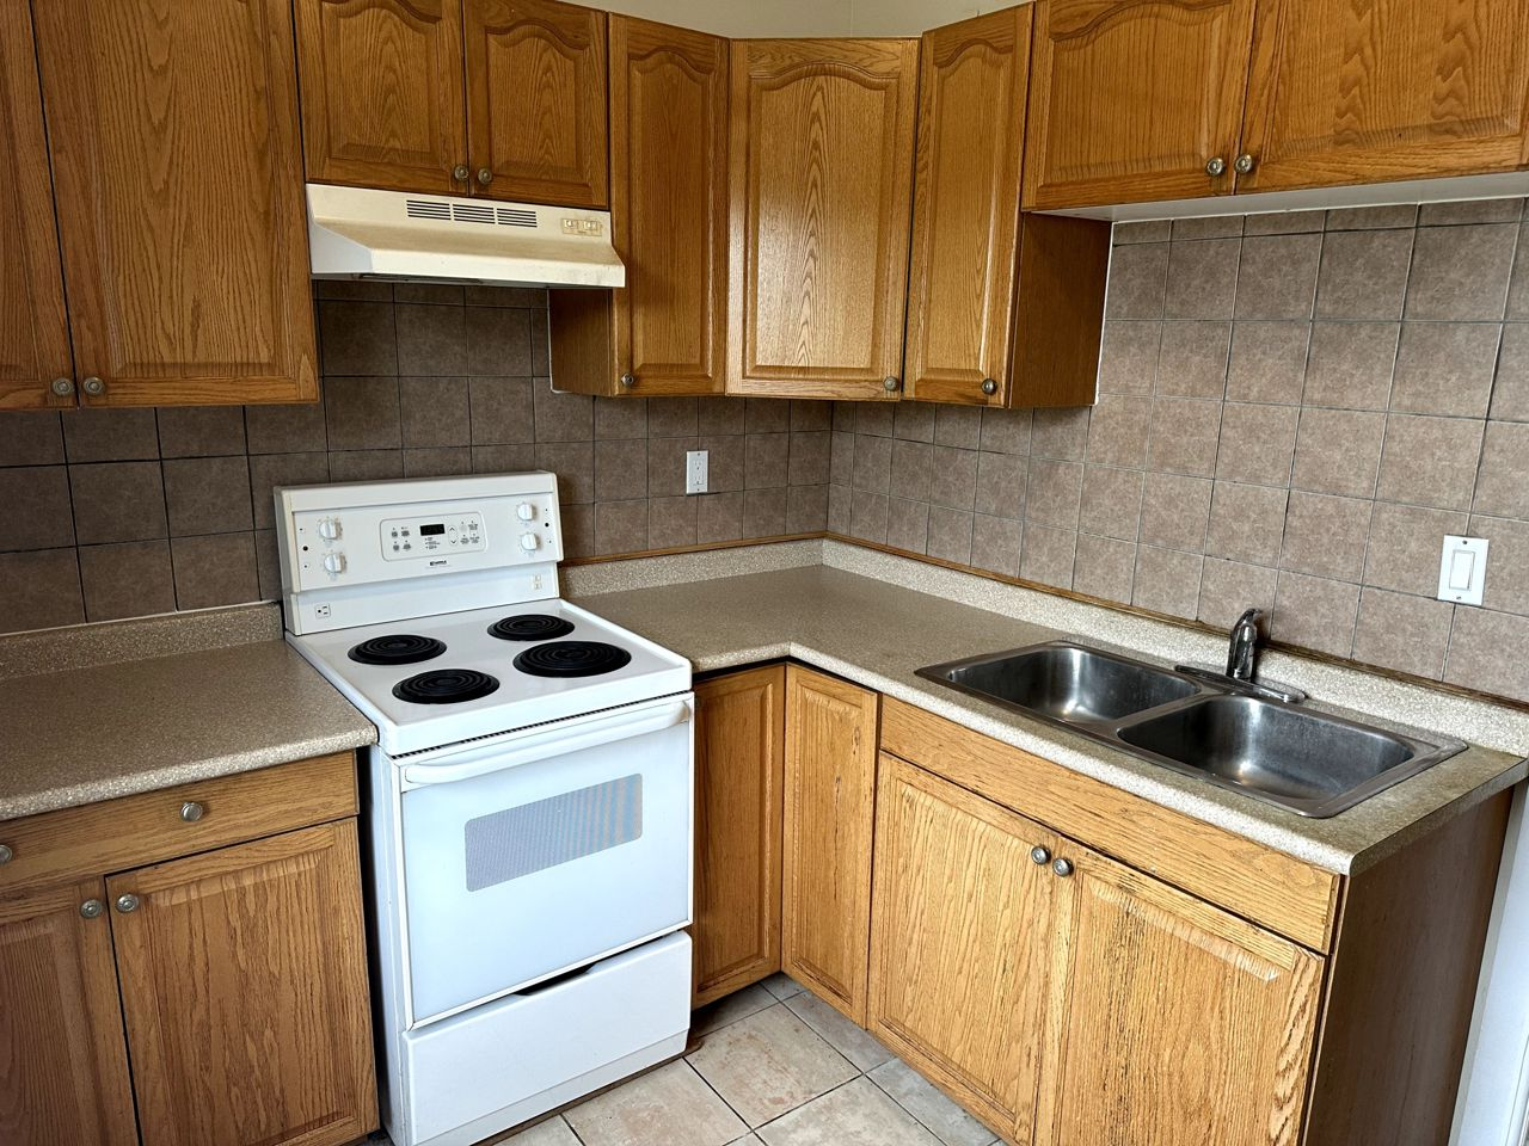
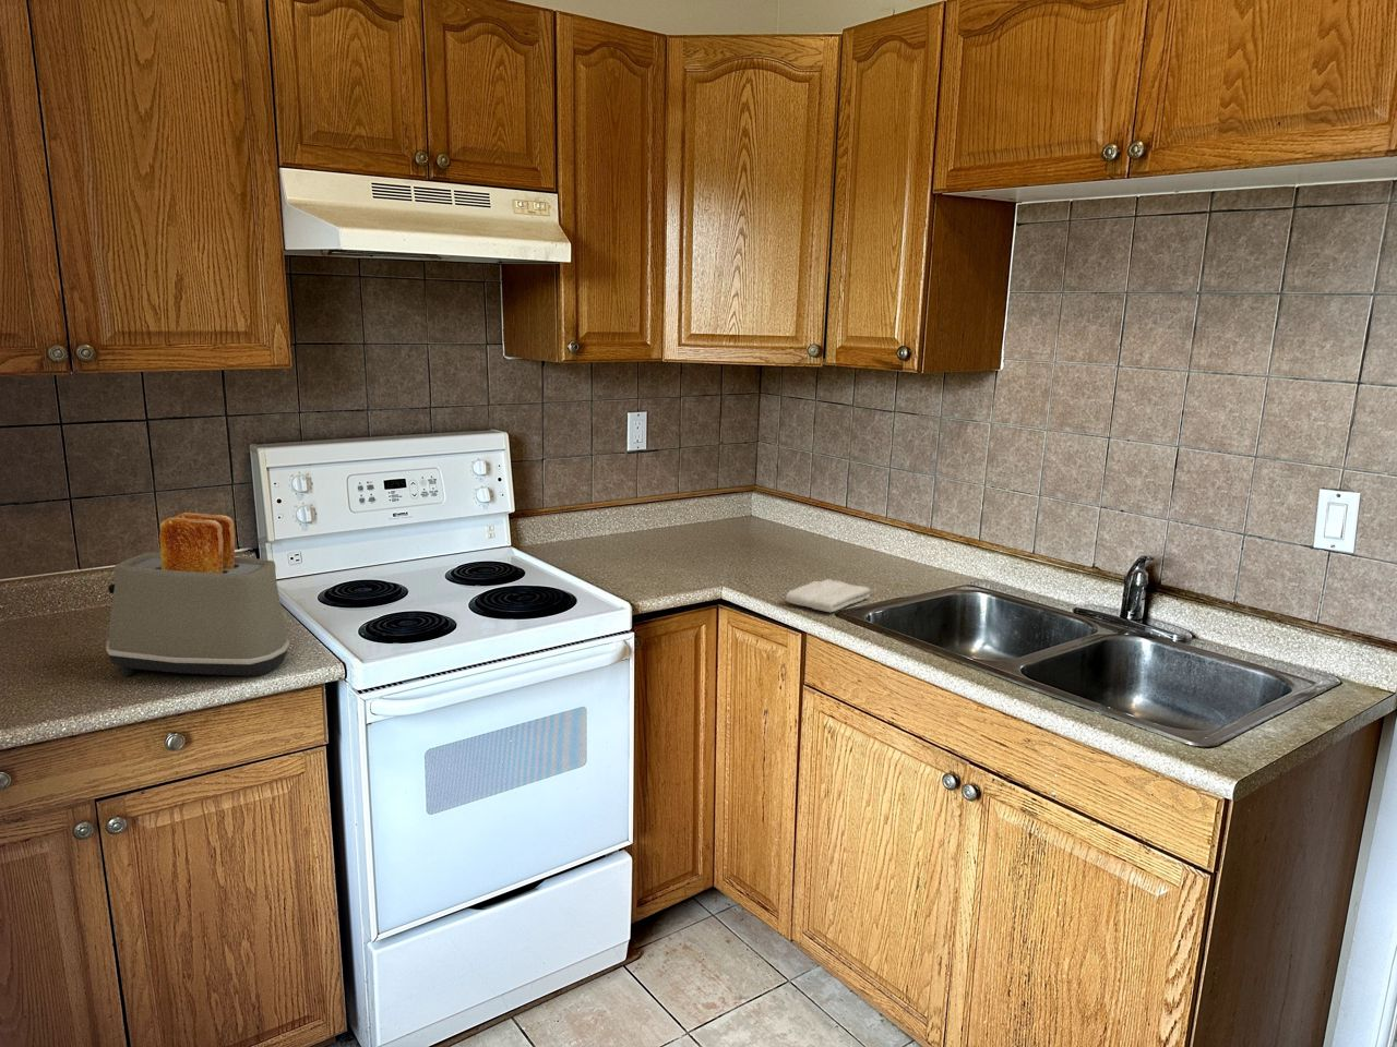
+ toaster (195, 592)
+ washcloth (828, 594)
